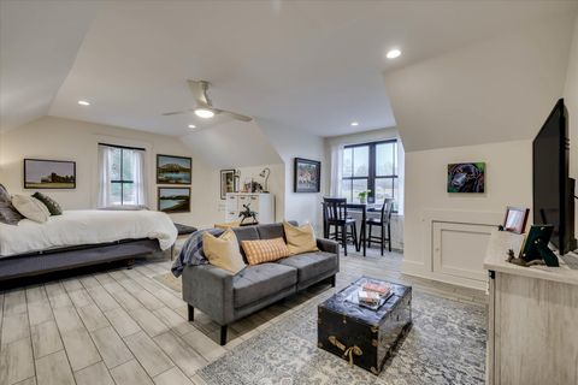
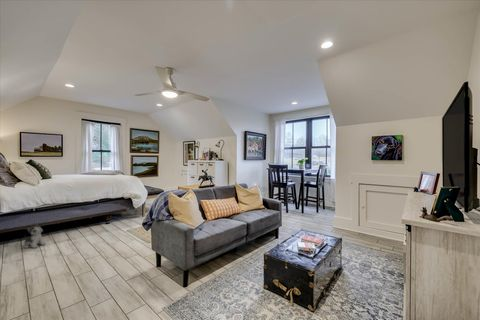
+ plush toy (33, 234)
